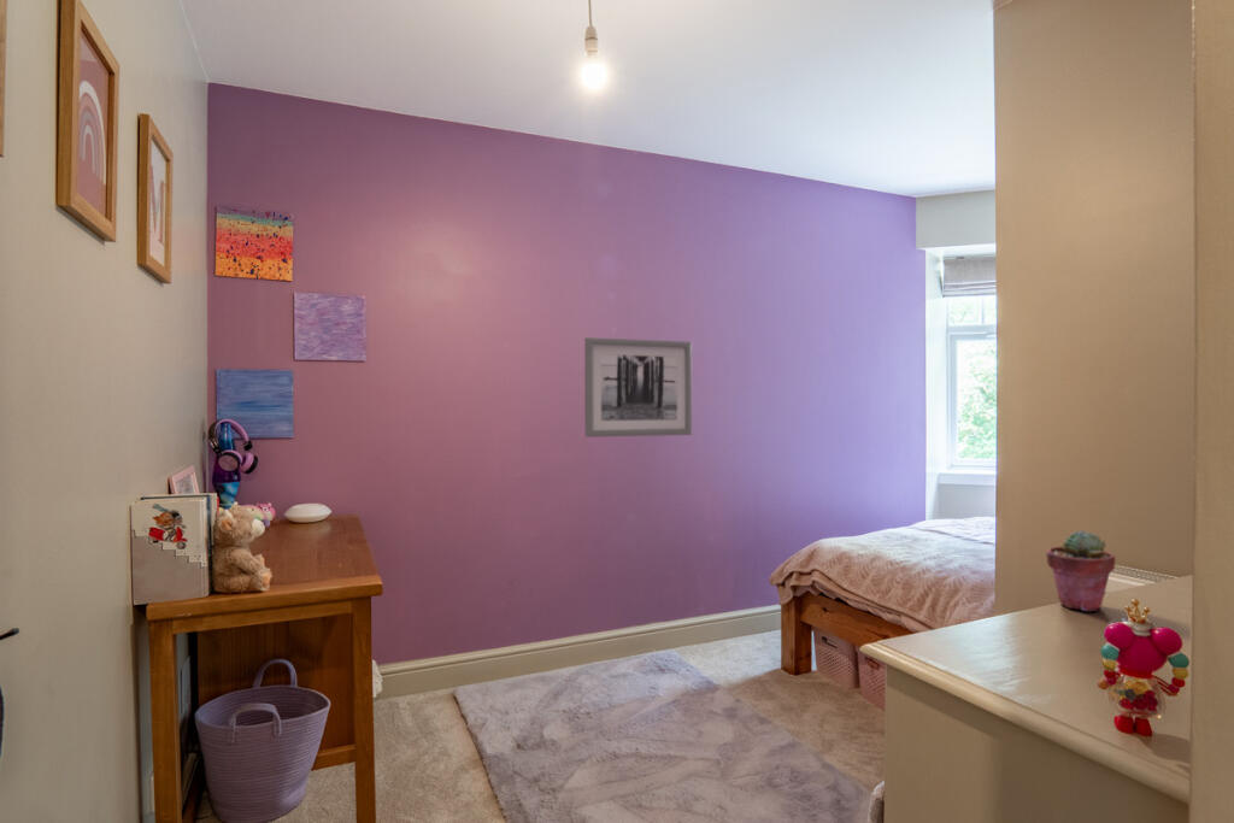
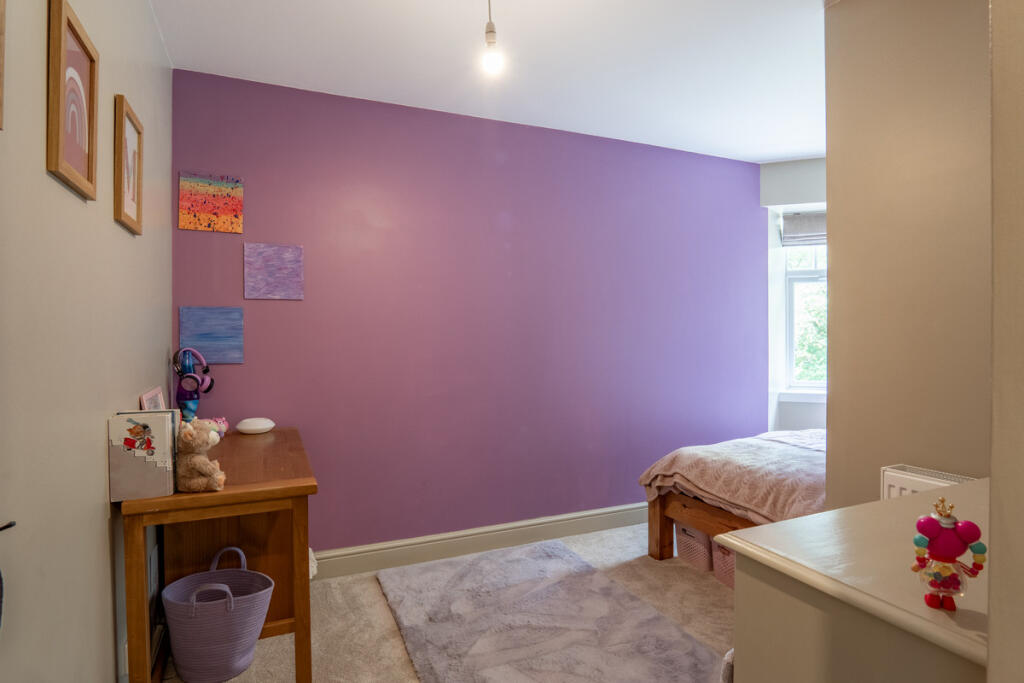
- potted succulent (1080, 568)
- wall art (640, 387)
